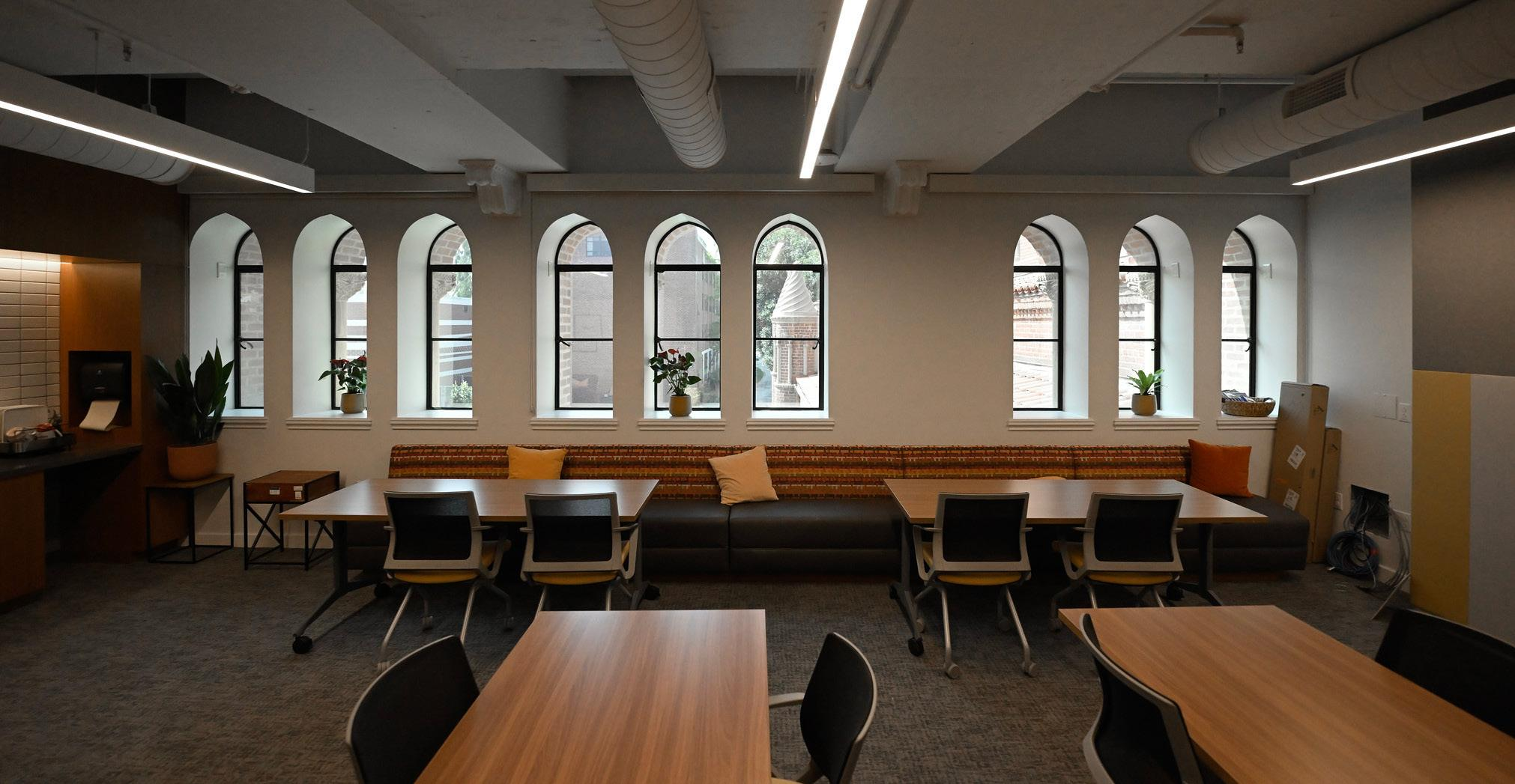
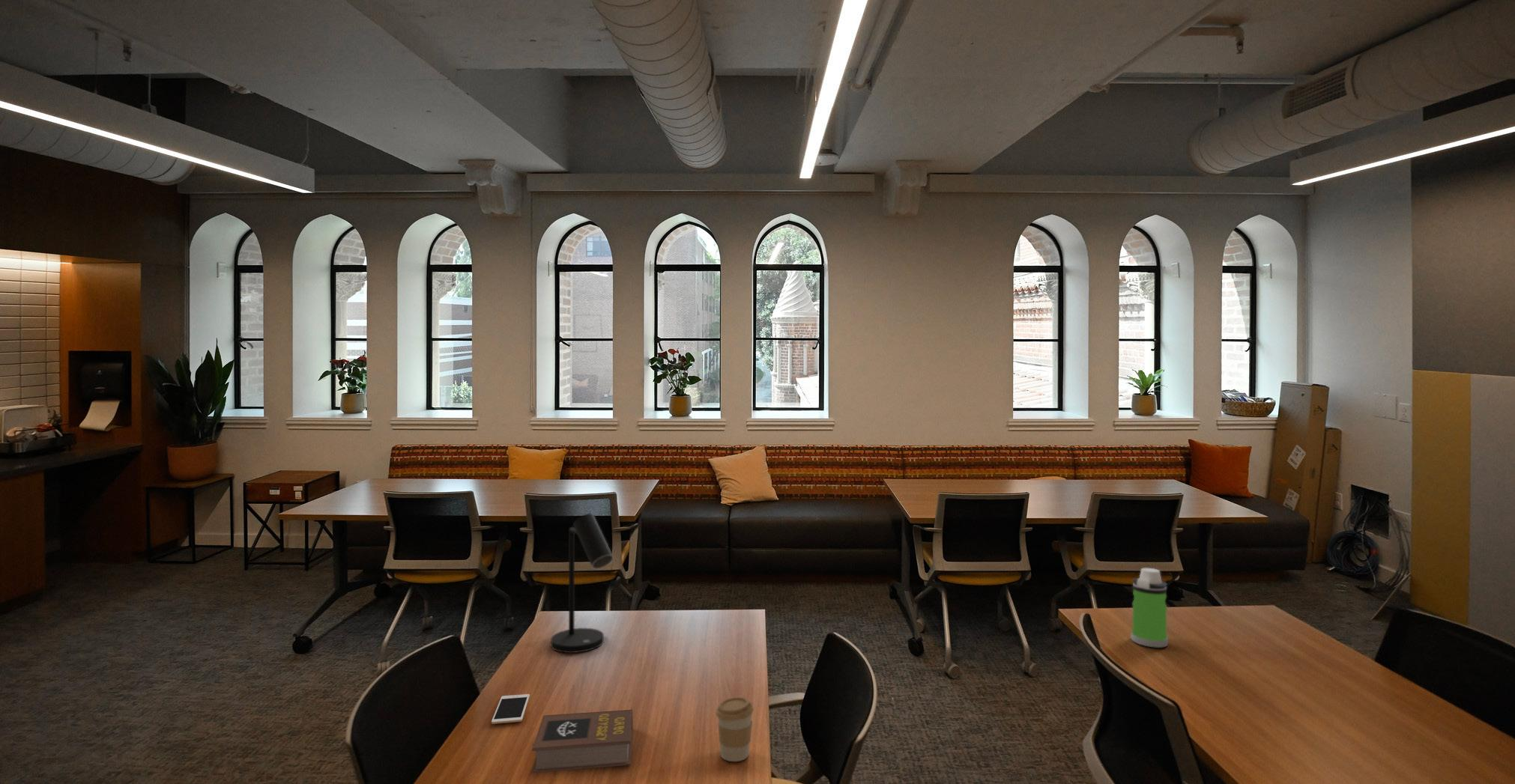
+ cell phone (511, 708)
+ water bottle (1149, 606)
+ book (581, 738)
+ desk lamp (574, 580)
+ coffee cup (734, 728)
